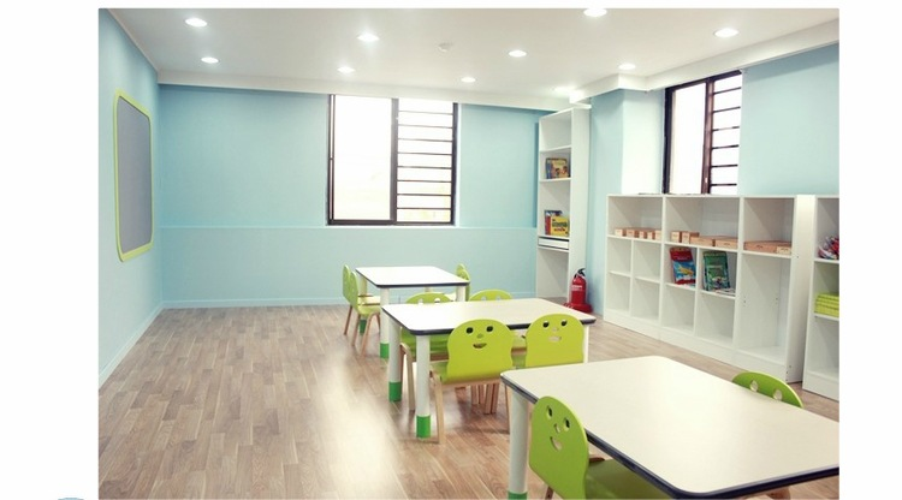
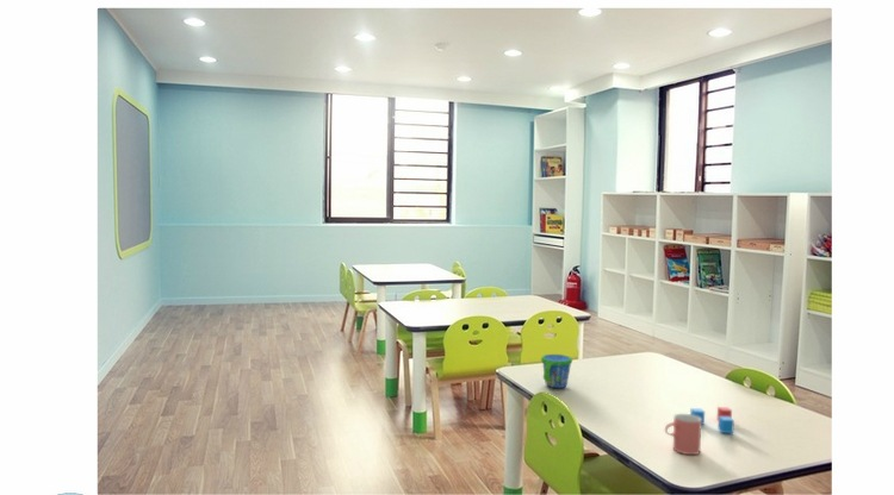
+ snack cup (555, 371)
+ cup (682, 434)
+ building blocks (718, 419)
